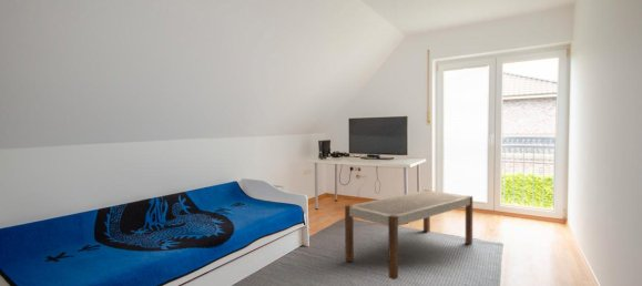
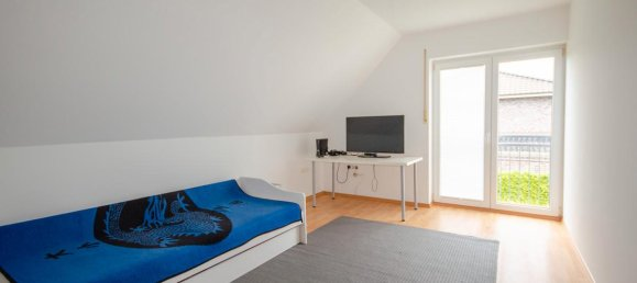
- bench (410, 222)
